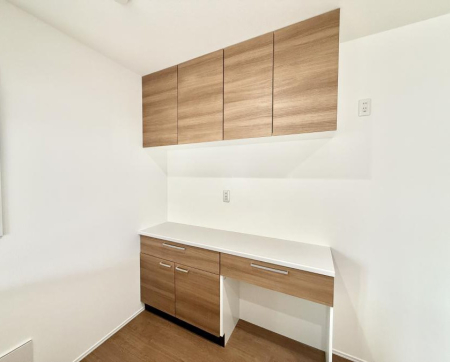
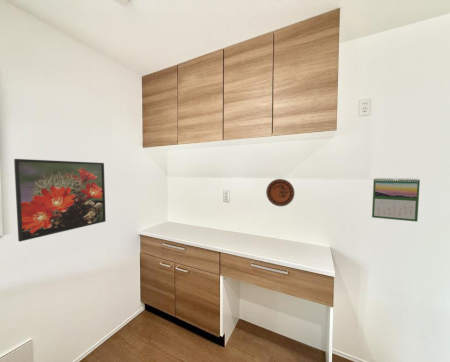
+ calendar (394, 198)
+ decorative plate (279, 192)
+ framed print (68, 195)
